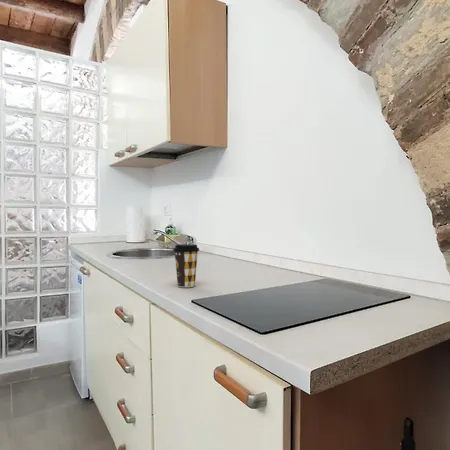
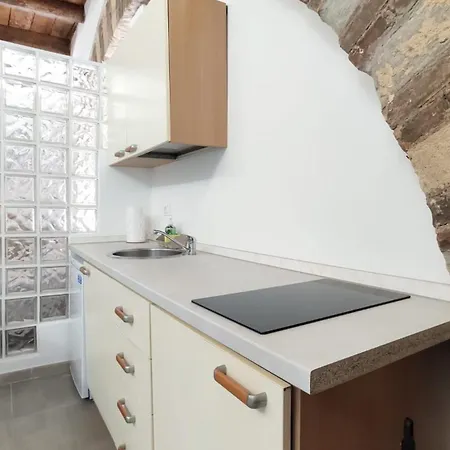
- coffee cup (186, 265)
